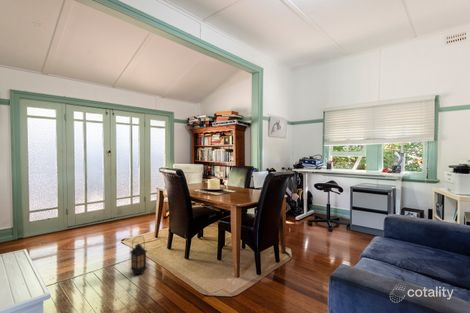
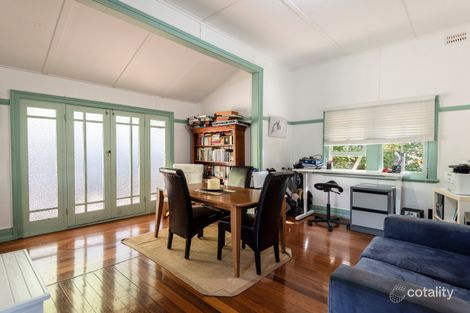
- lantern (138, 254)
